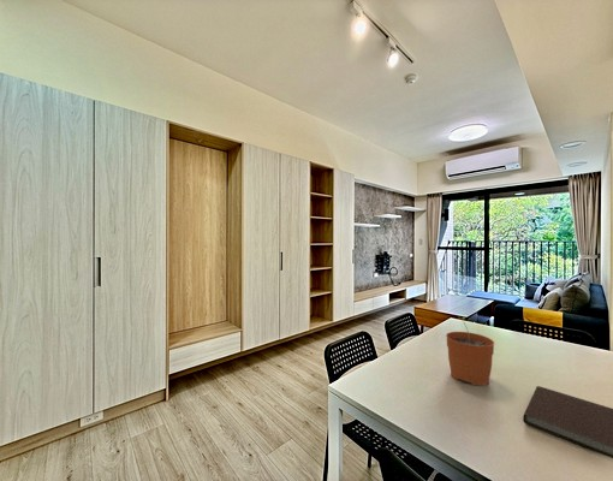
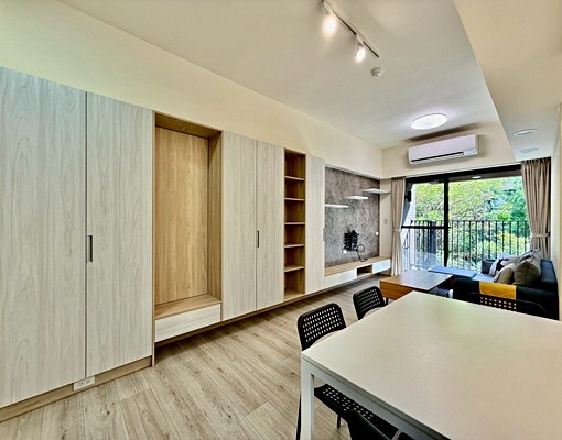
- plant pot (469, 348)
- notebook (571, 416)
